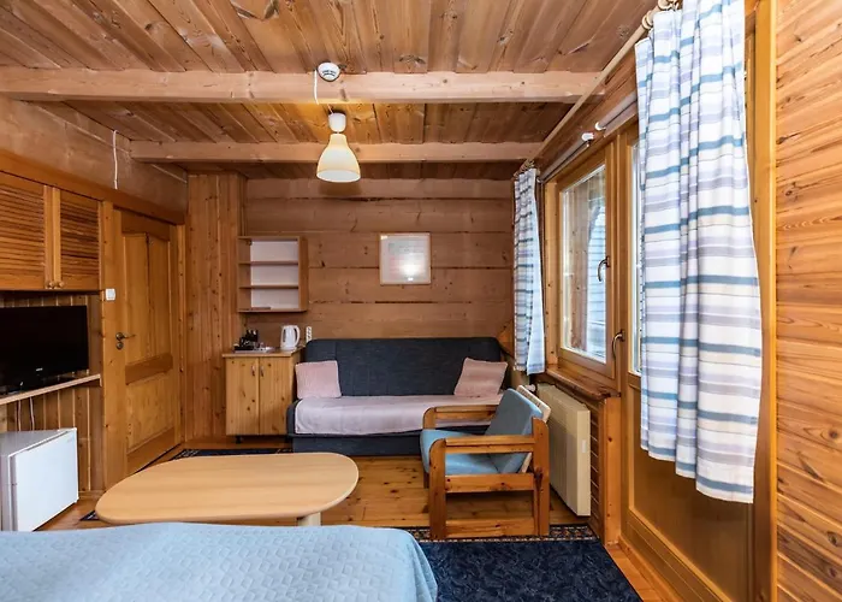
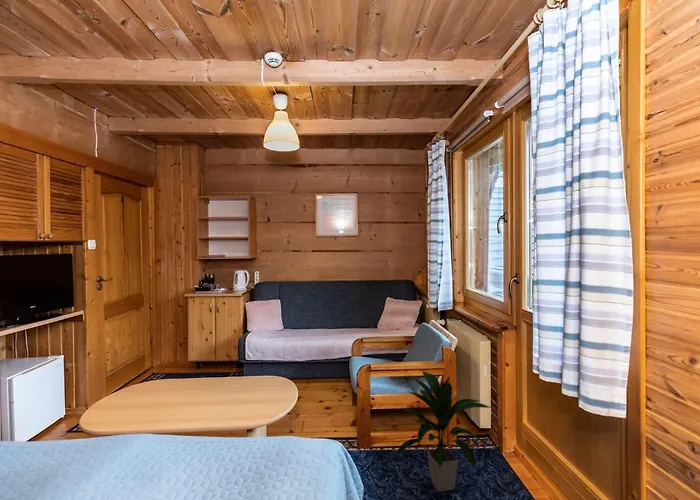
+ indoor plant (437, 427)
